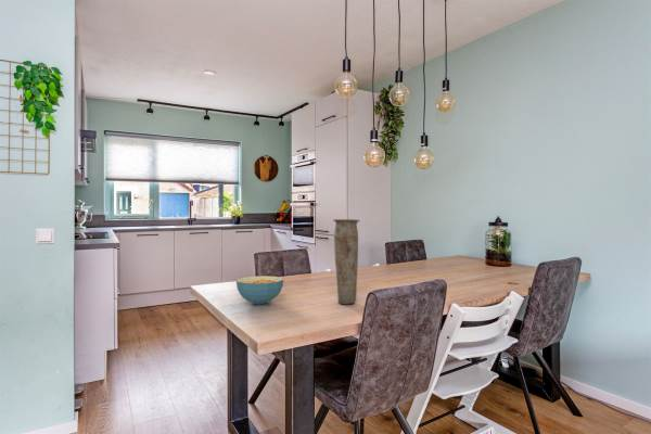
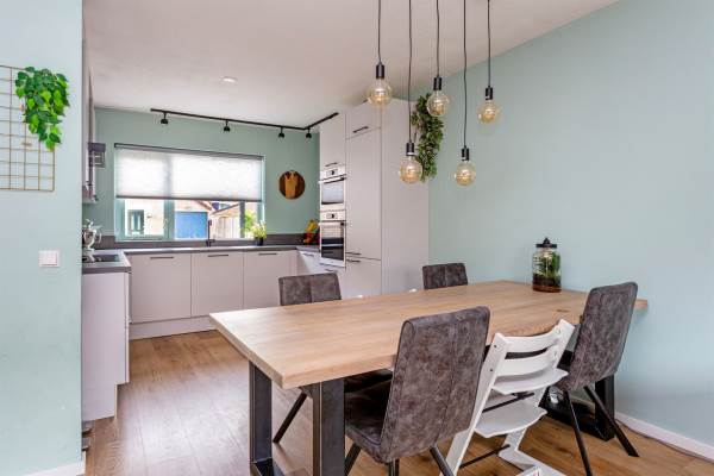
- vase (346, 260)
- cereal bowl (259, 291)
